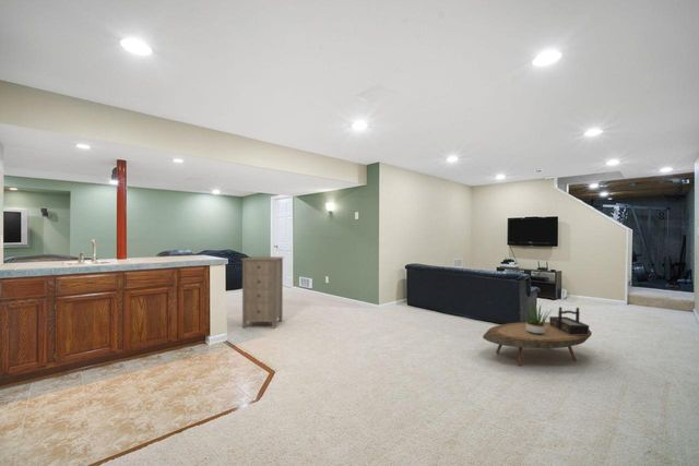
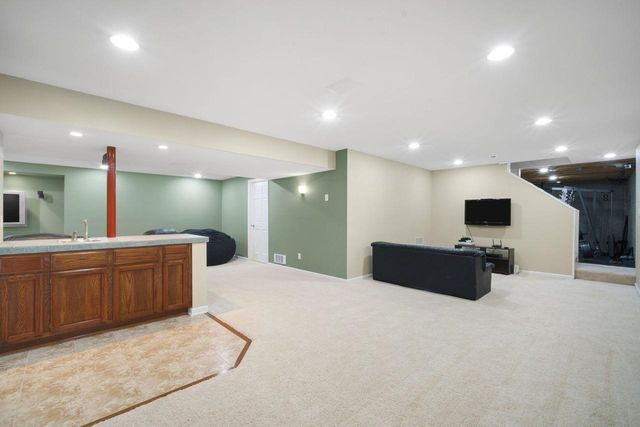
- potted plant (535, 318)
- decorative box (568, 318)
- storage cabinet (262, 290)
- coffee table (537, 343)
